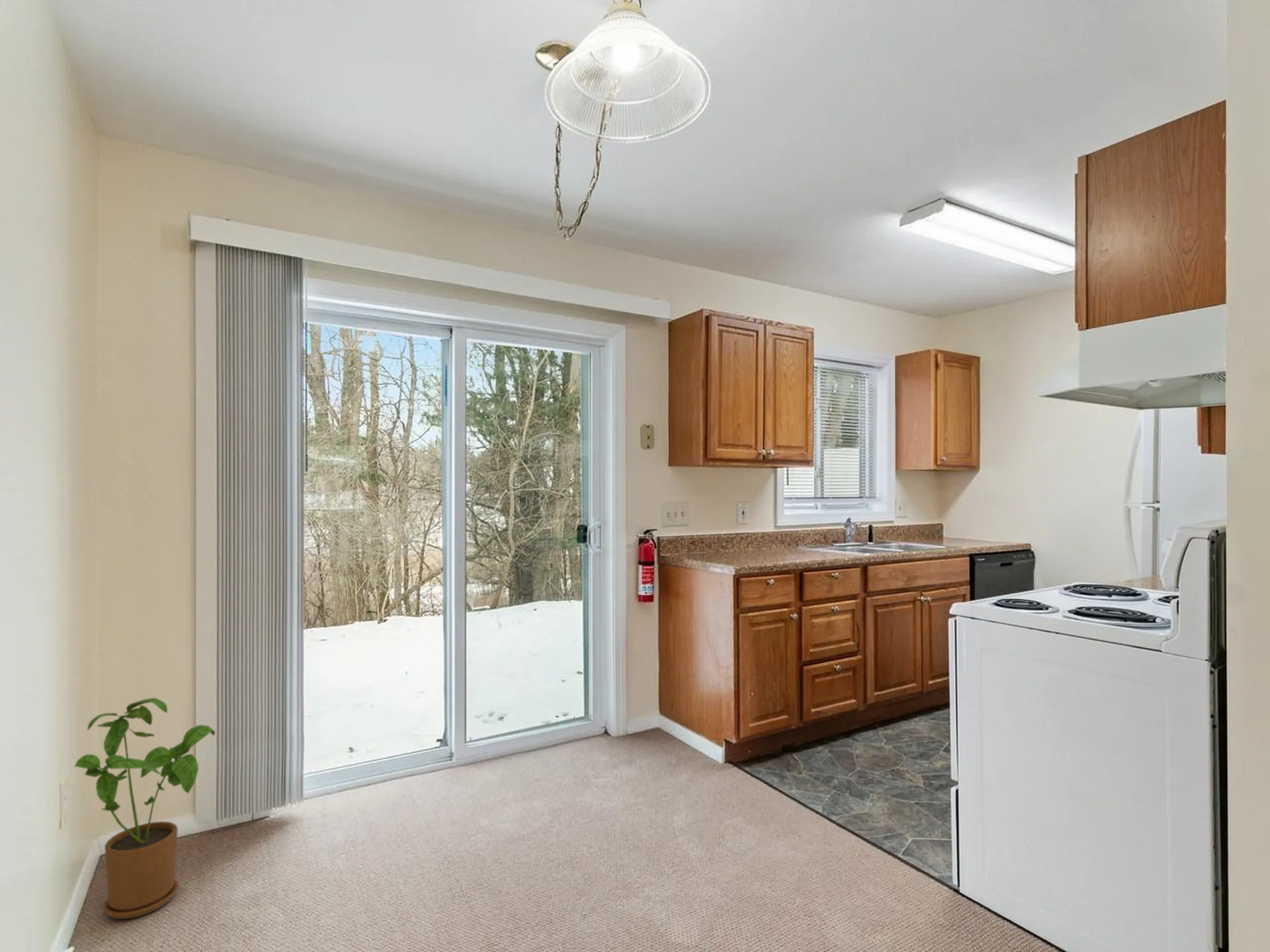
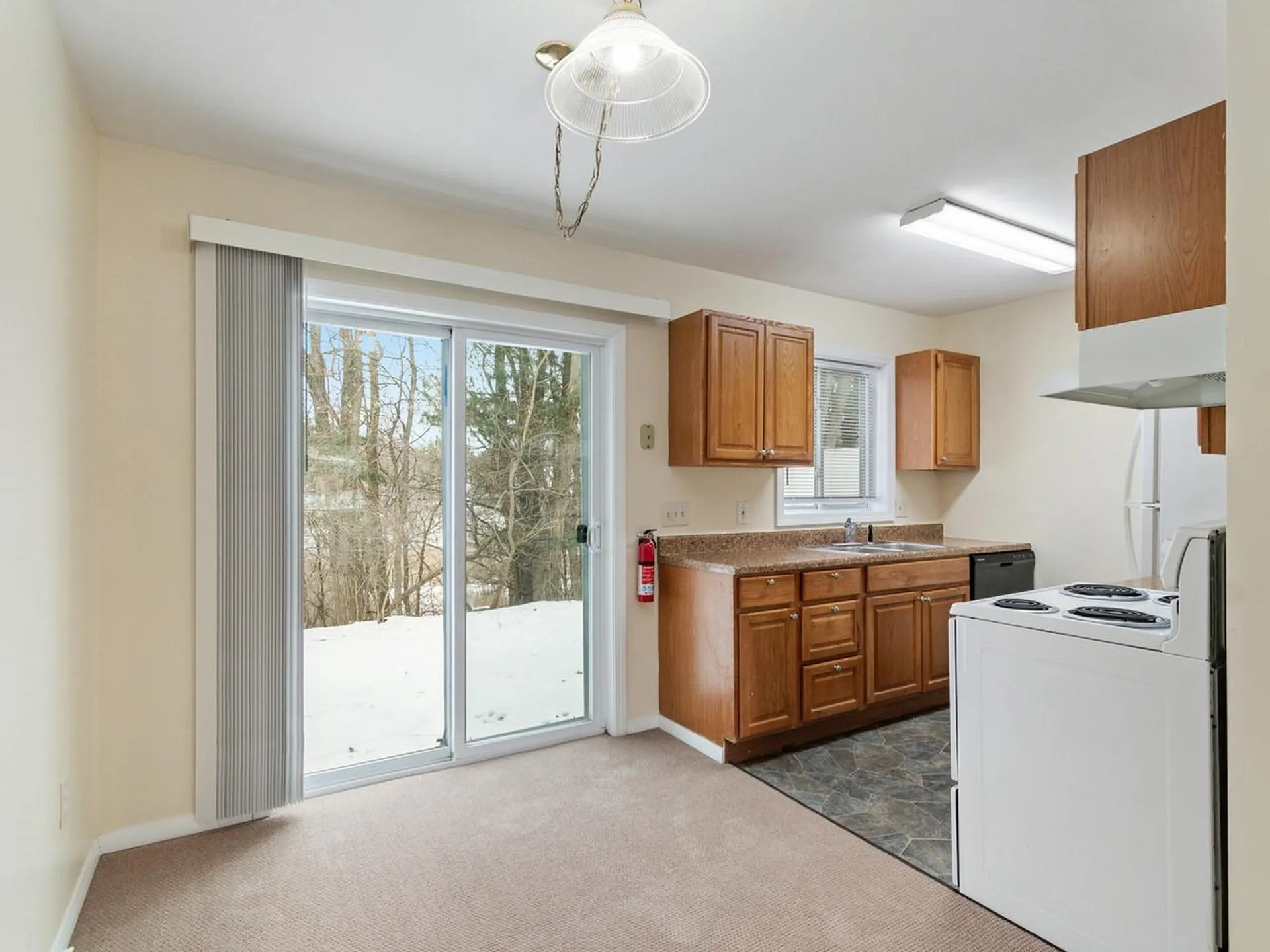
- house plant (150, 800)
